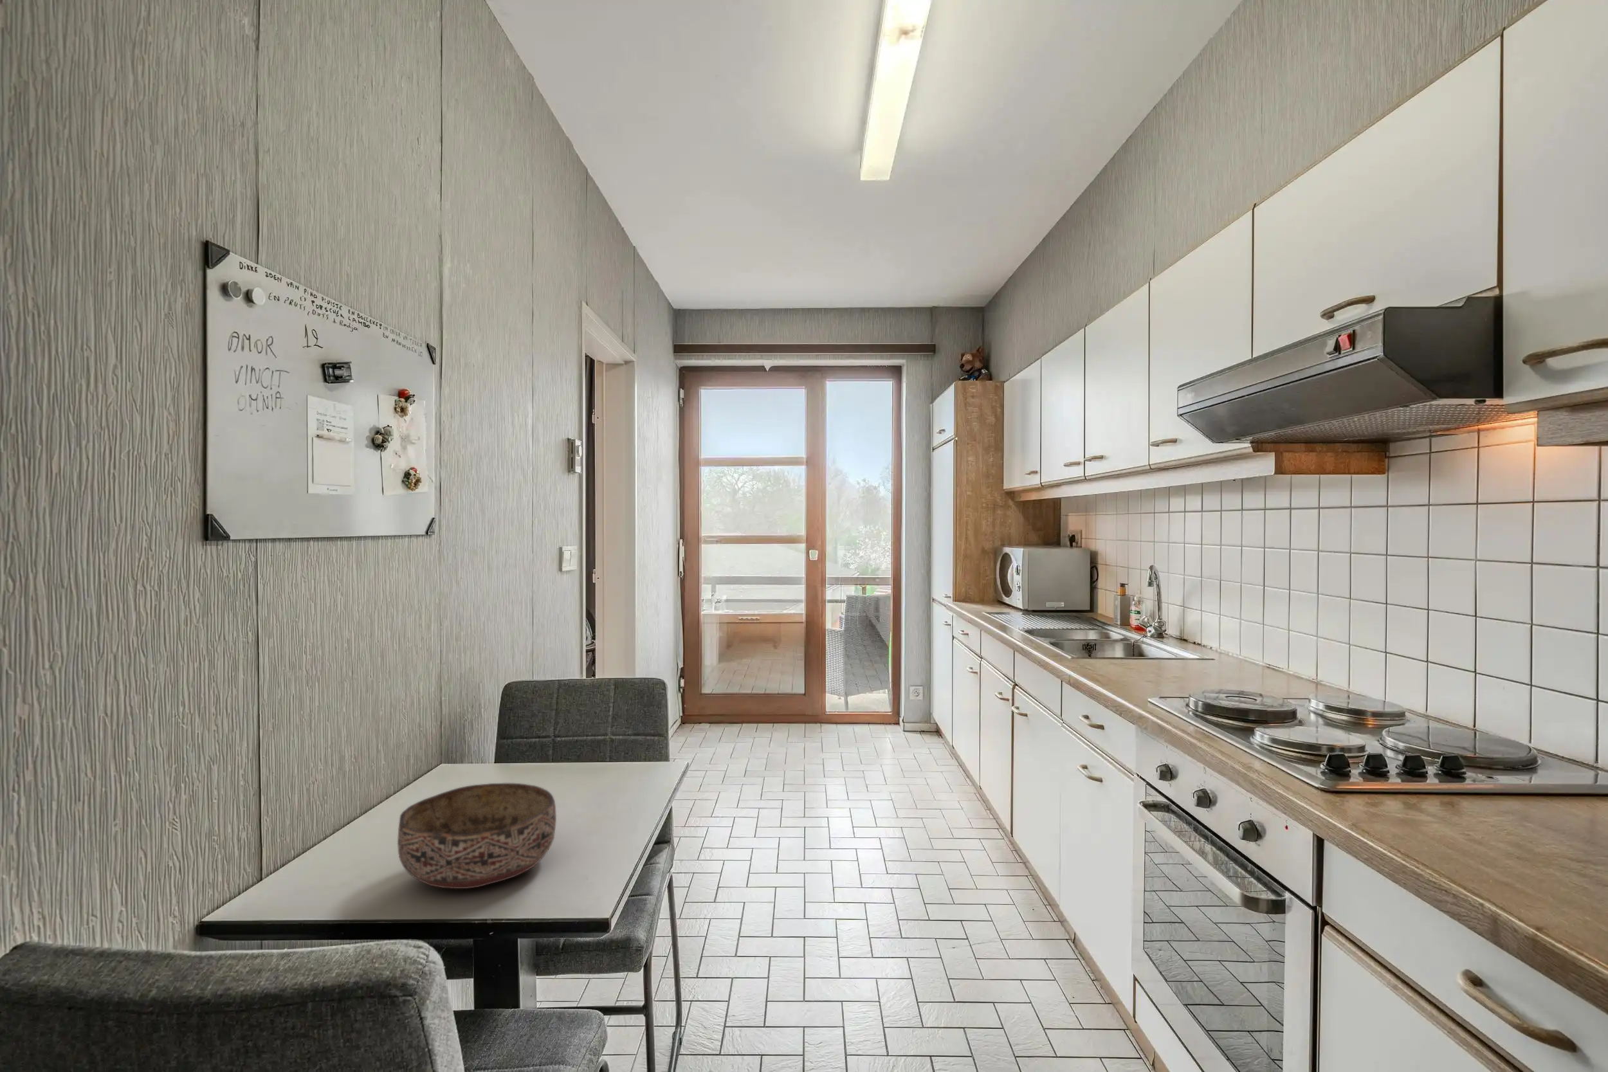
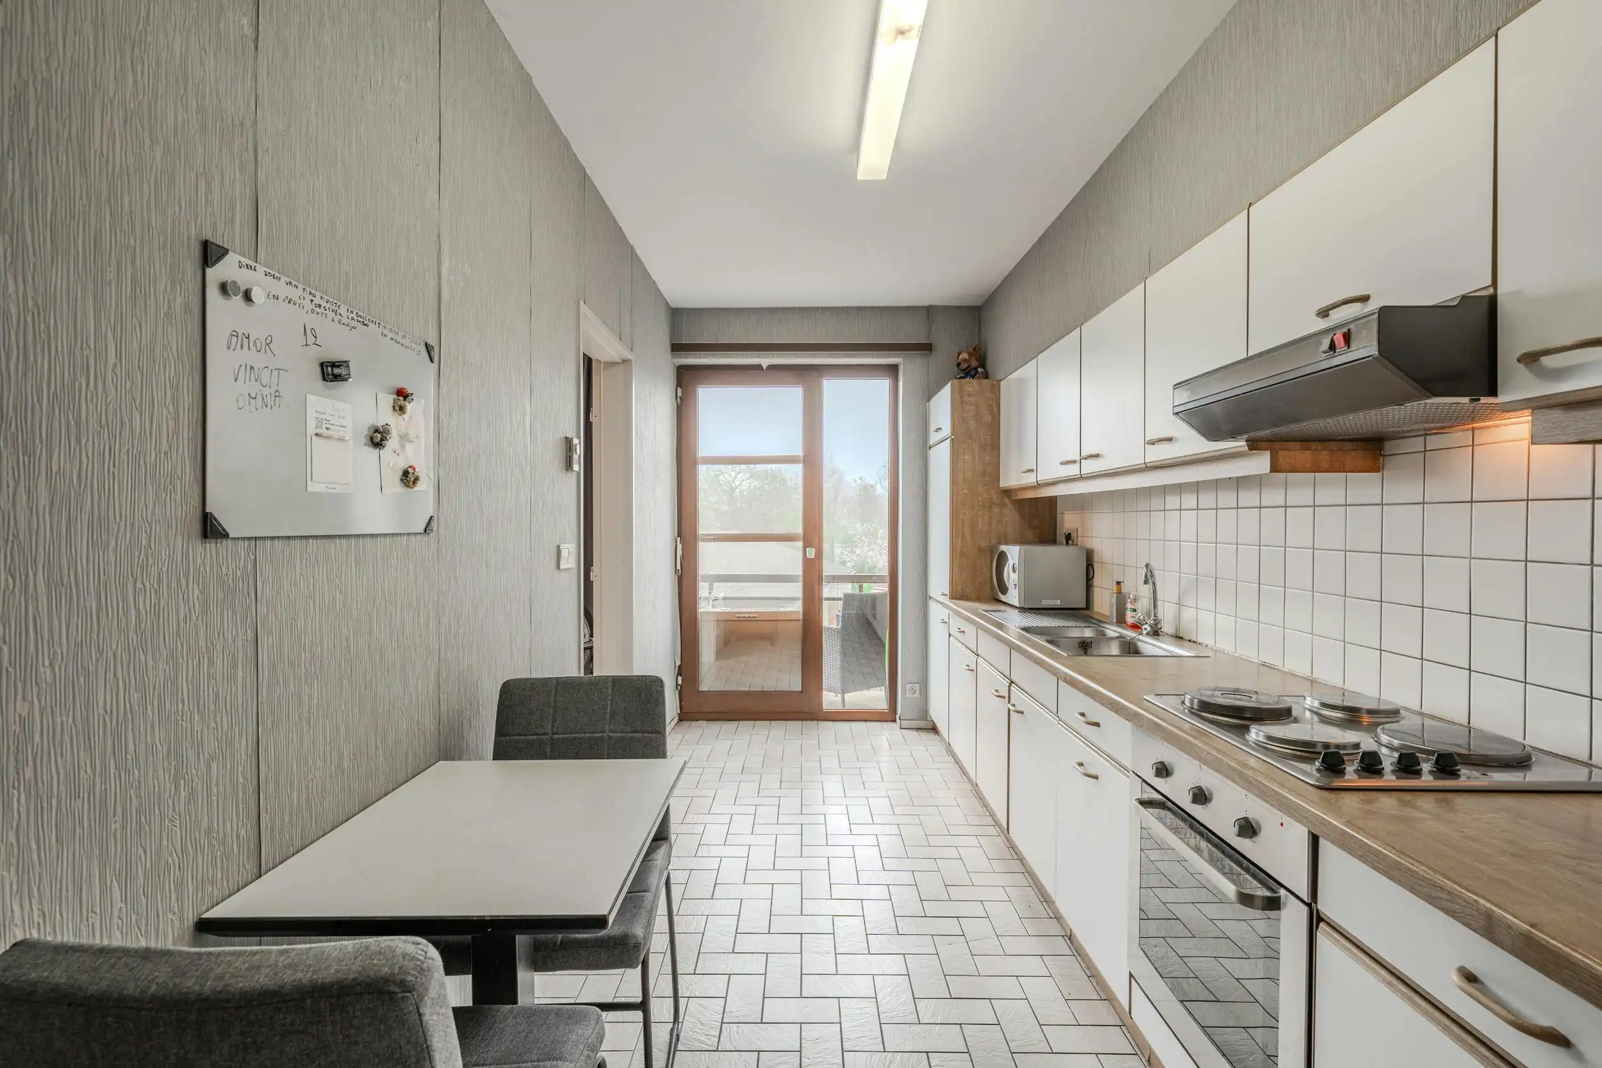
- bowl (480, 838)
